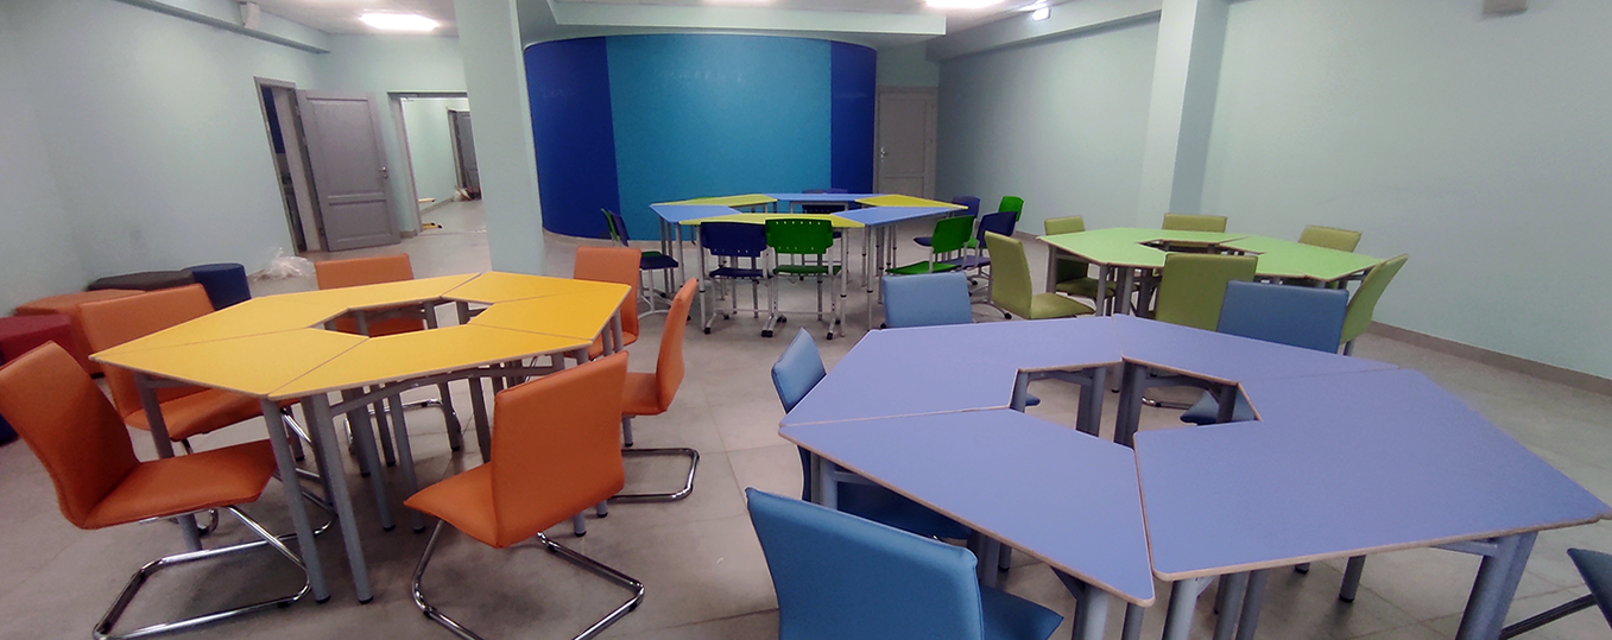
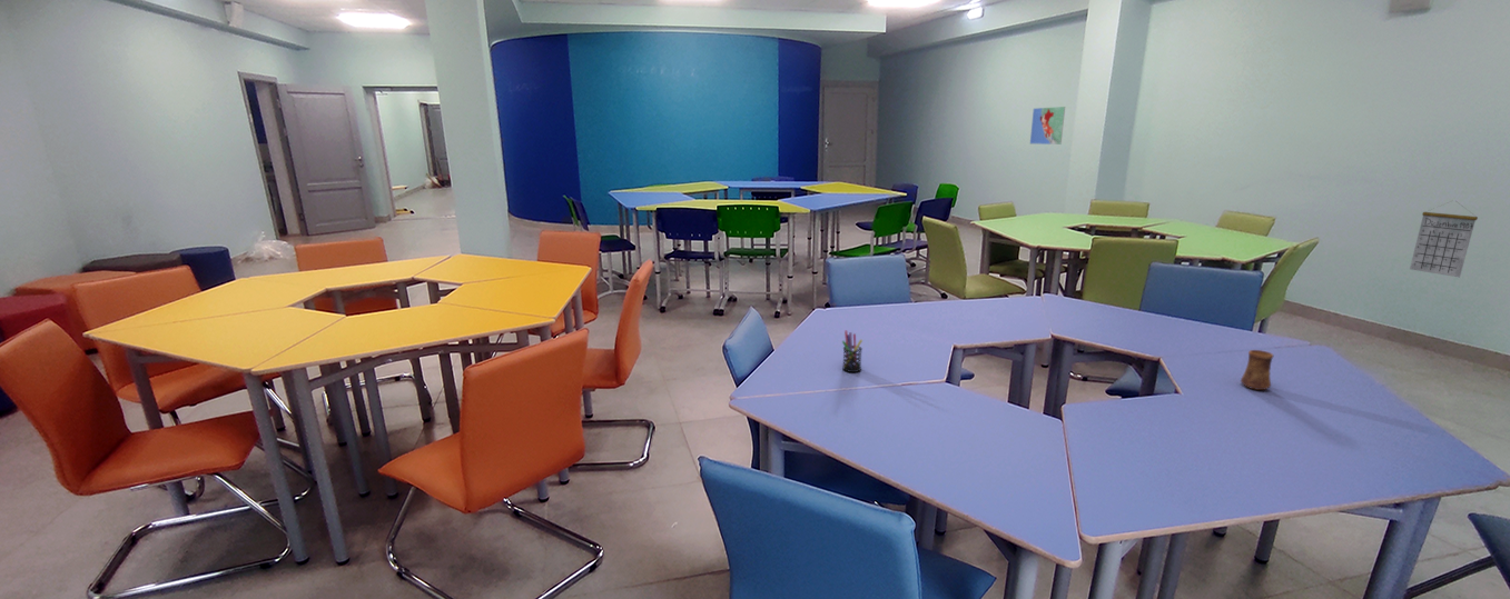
+ map (1046, 126)
+ calendar (1443, 237)
+ cup (1257, 369)
+ pen holder (850, 351)
